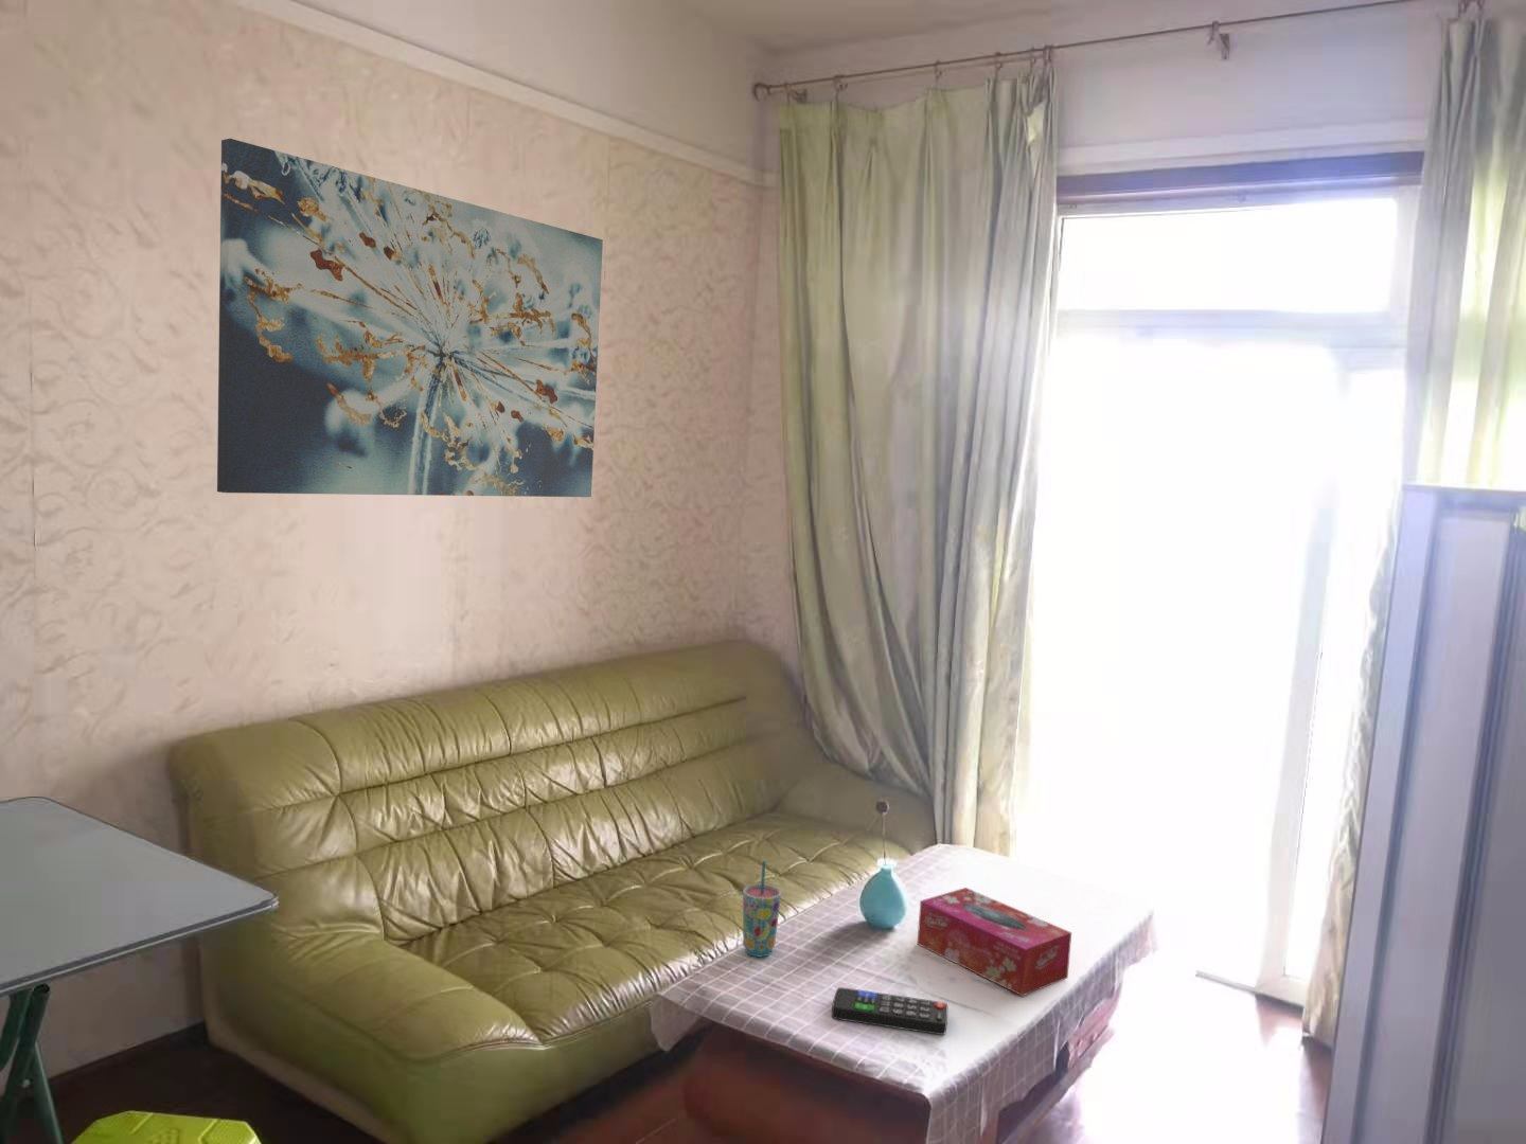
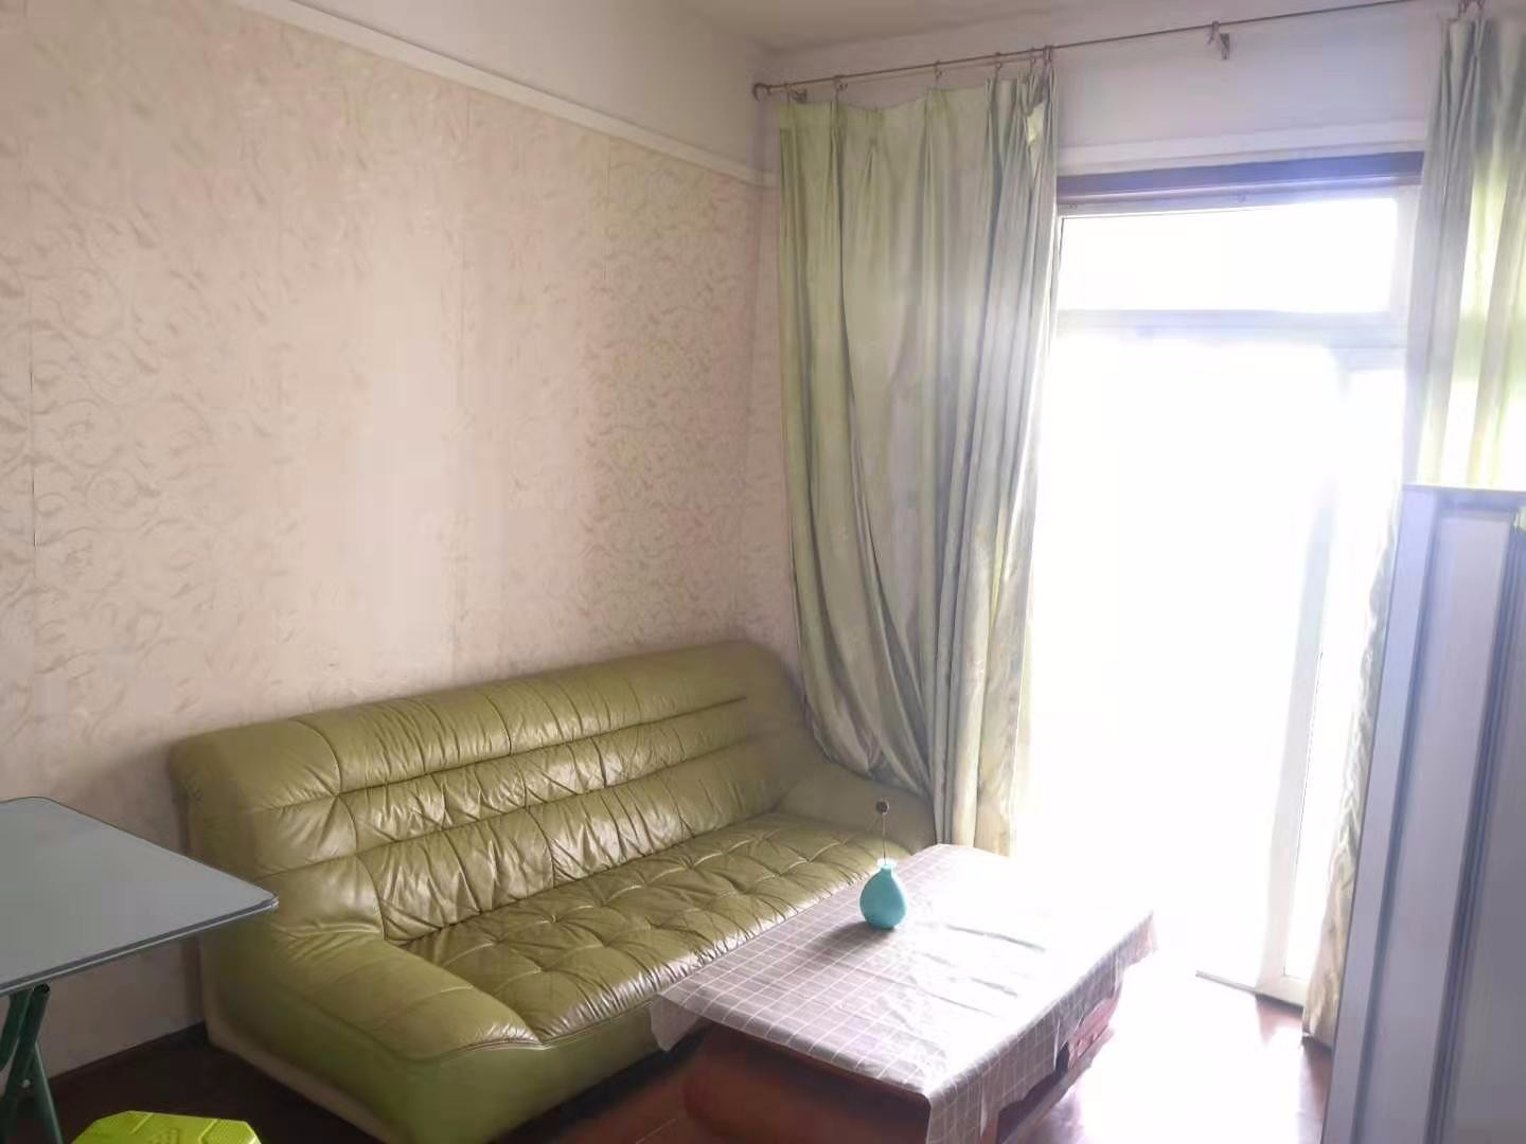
- wall art (436, 347)
- remote control (889, 1009)
- cup (761, 906)
- tissue box (993, 937)
